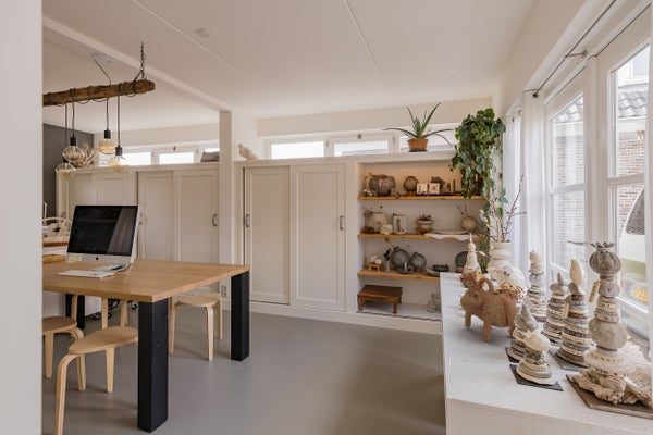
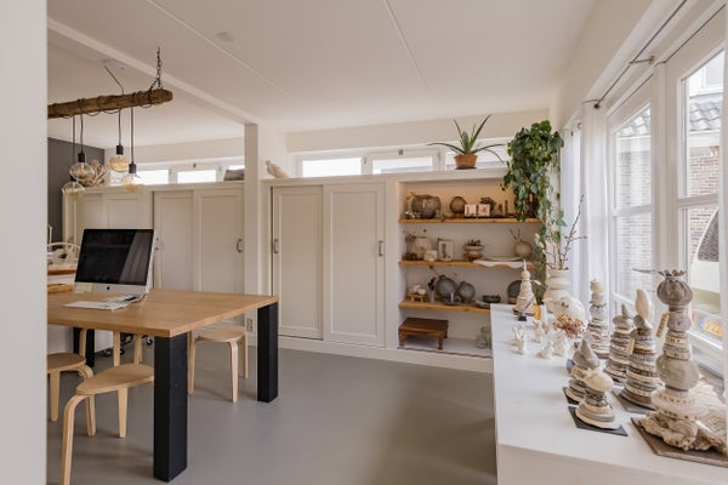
- ceramic vessel (484, 302)
